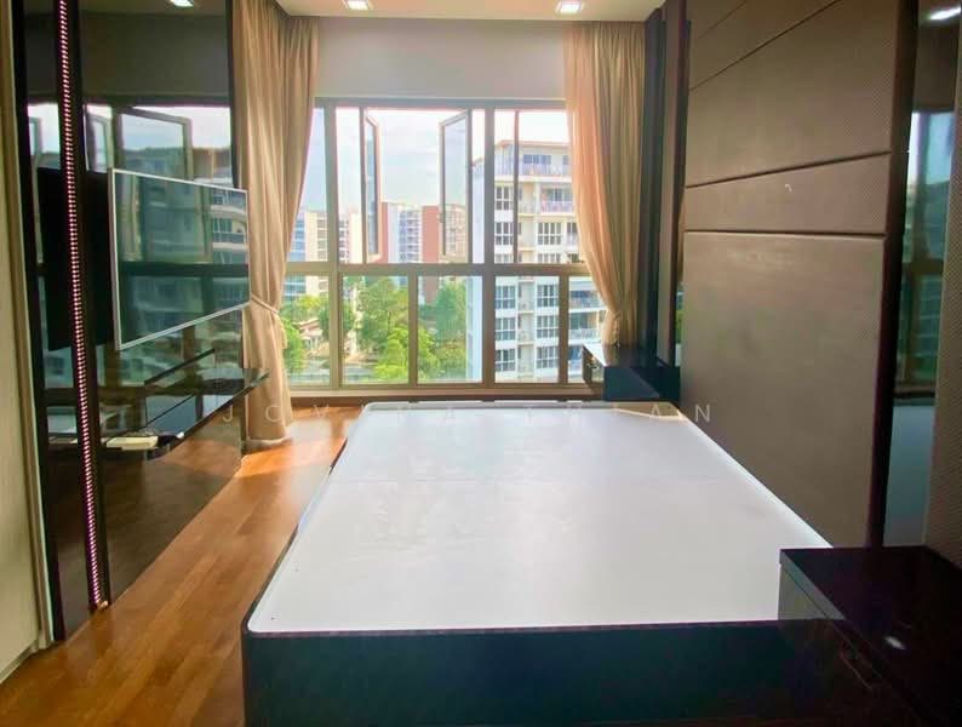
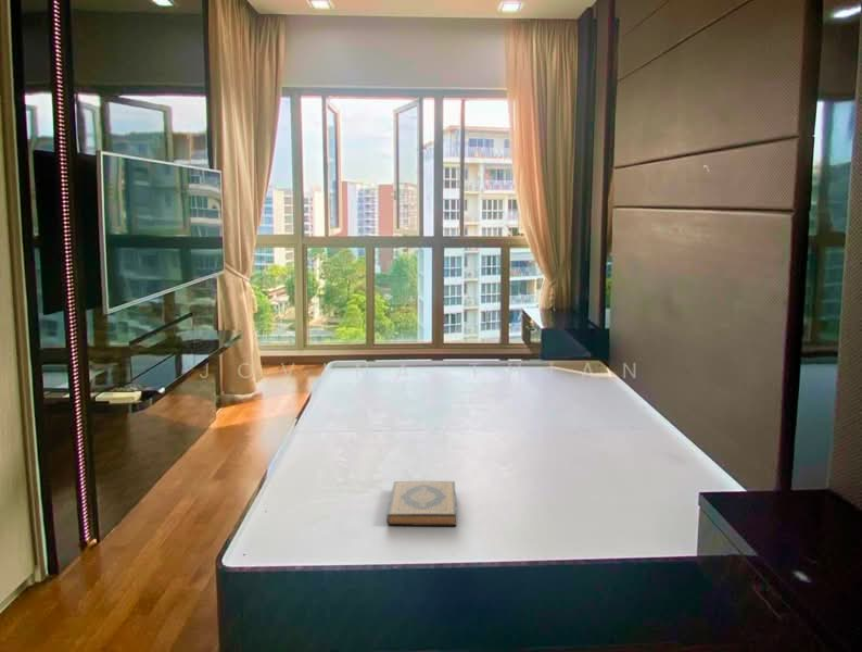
+ hardback book (422, 501)
